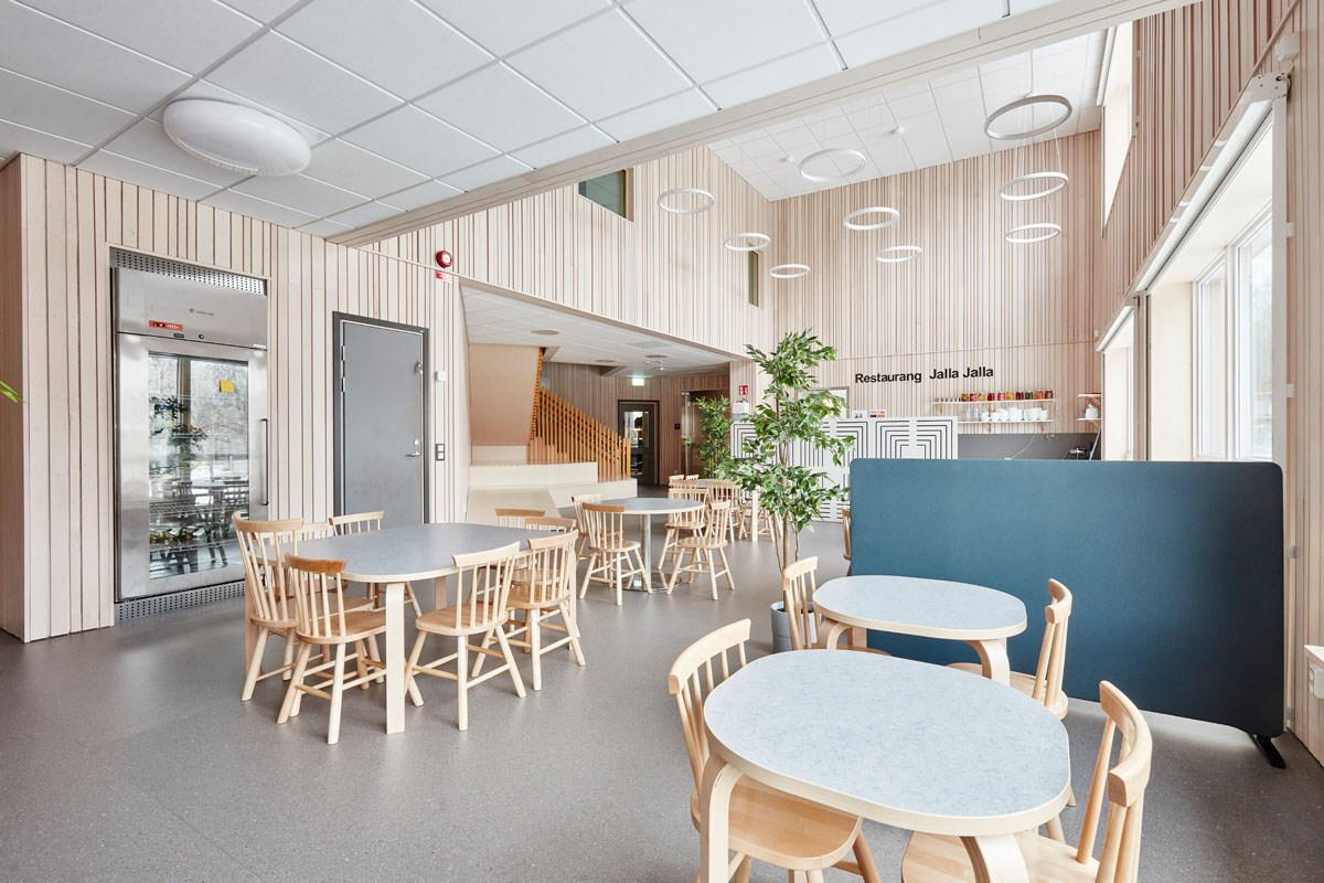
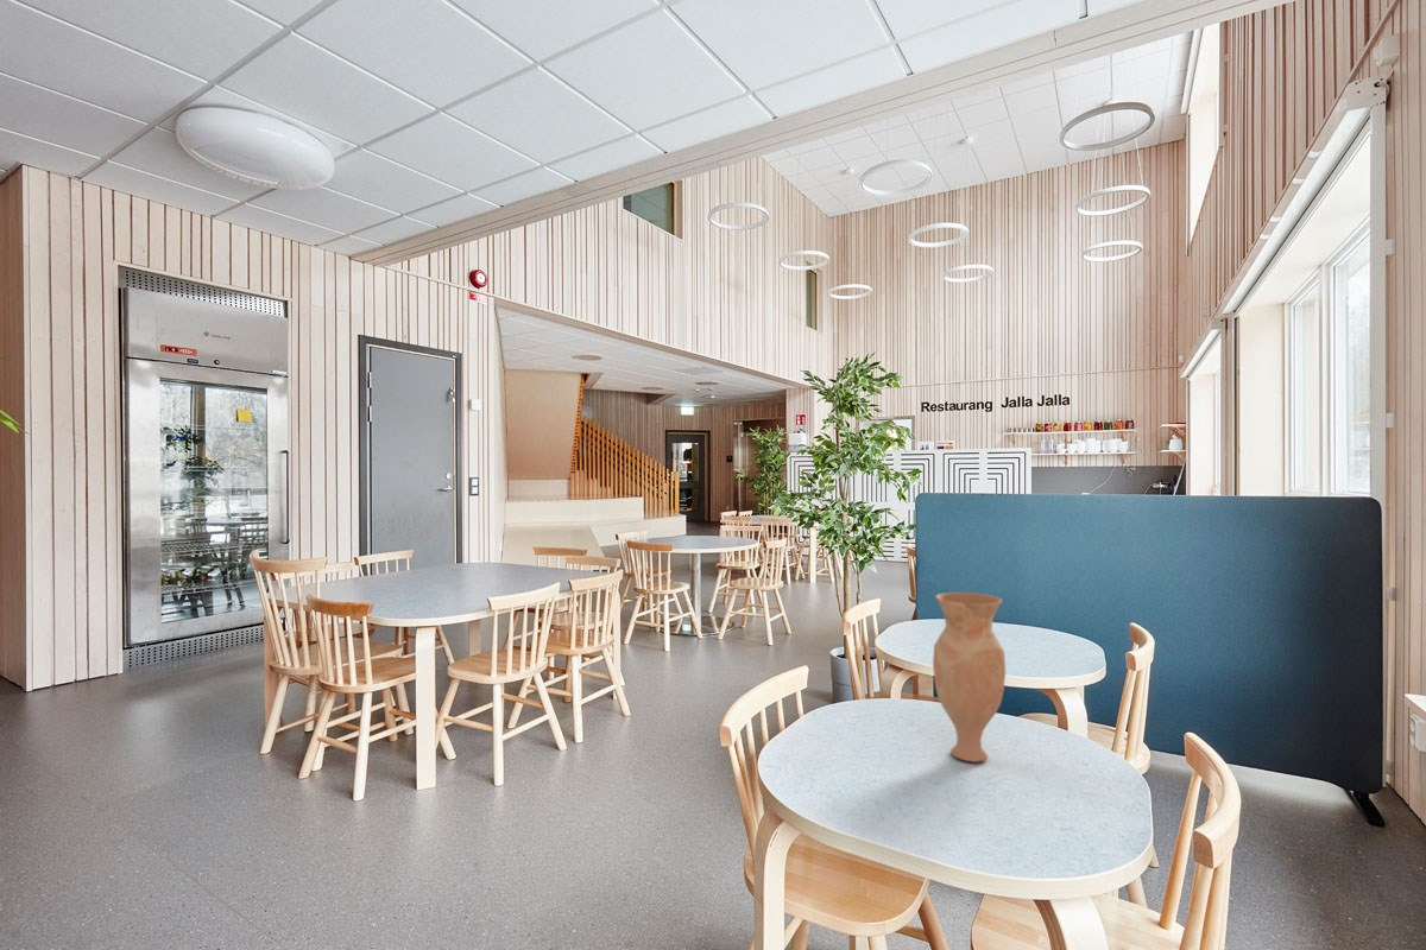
+ vase (968, 677)
